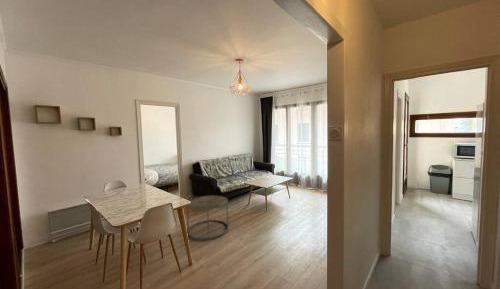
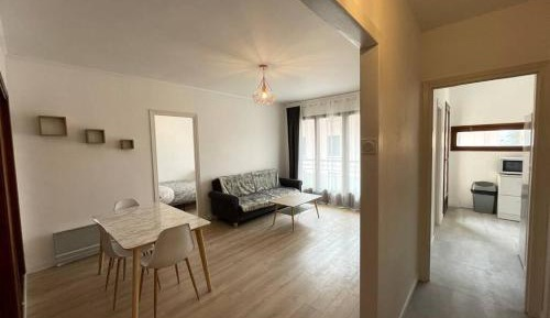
- side table (207, 215)
